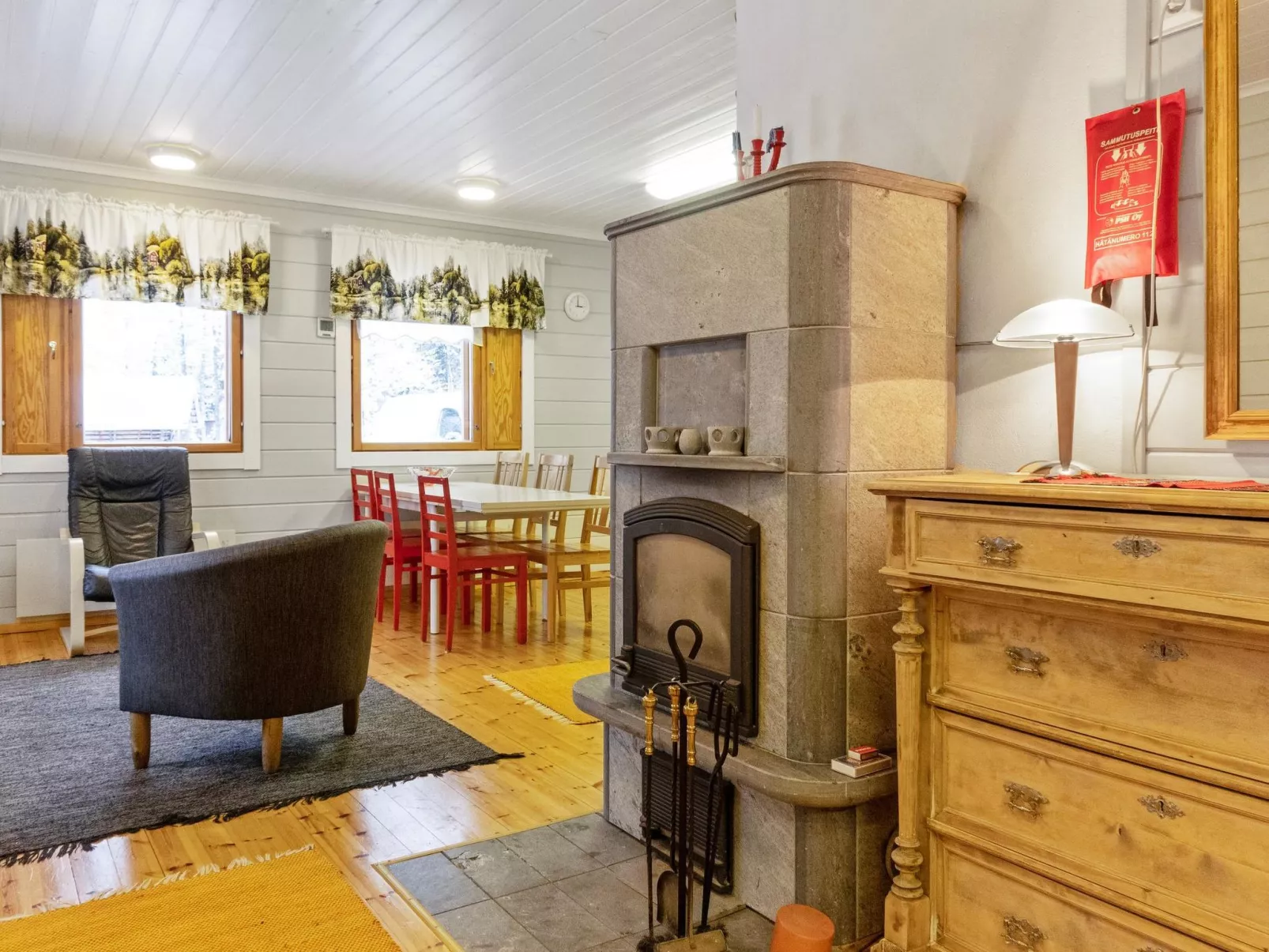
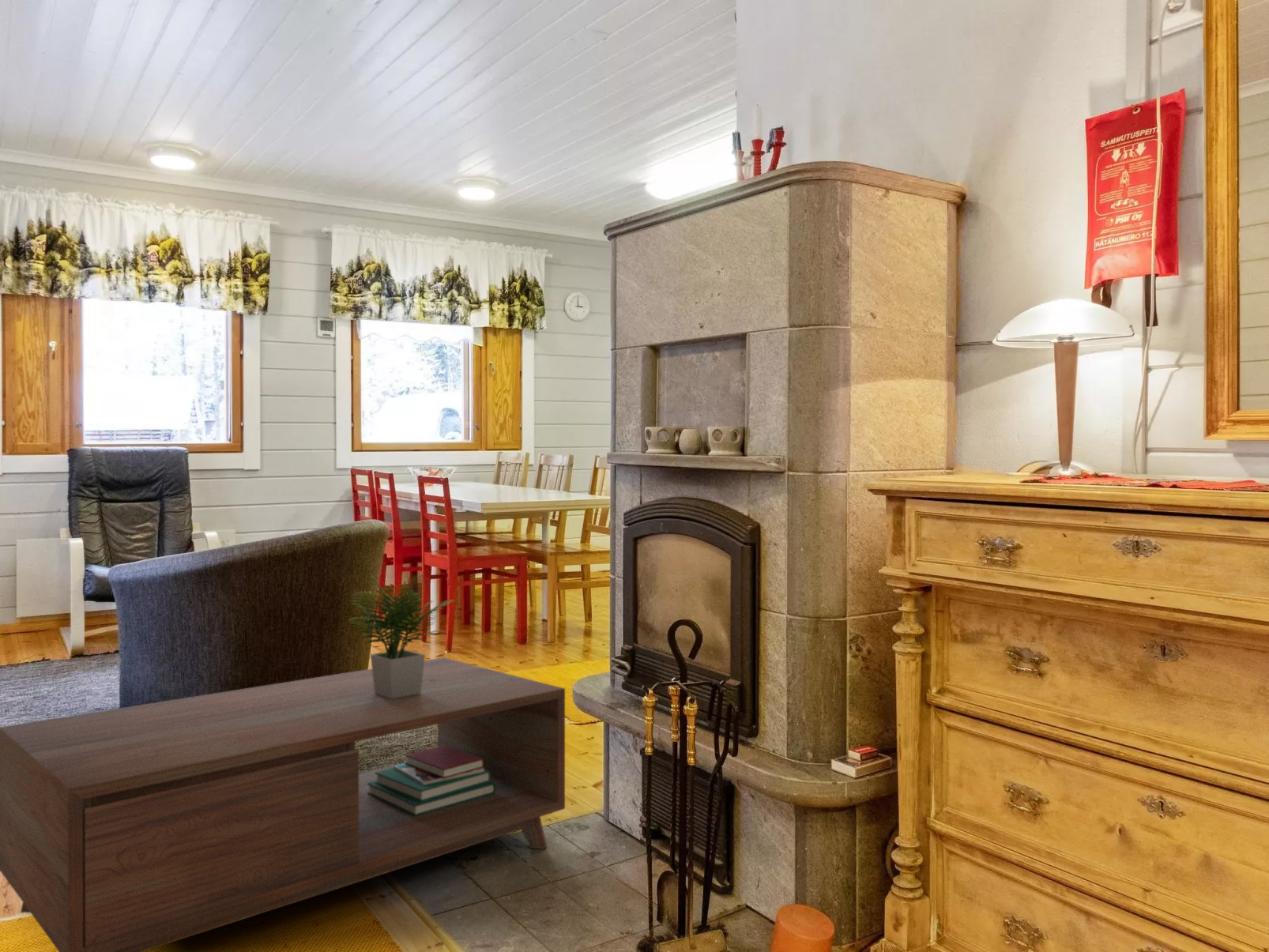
+ coffee table (305, 726)
